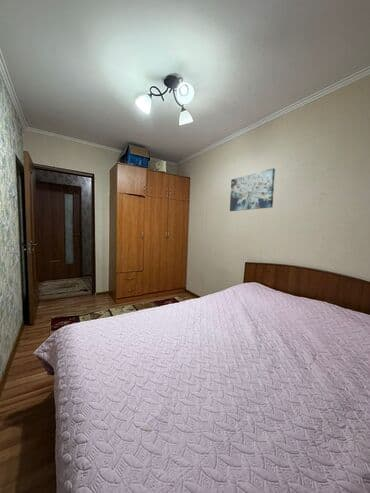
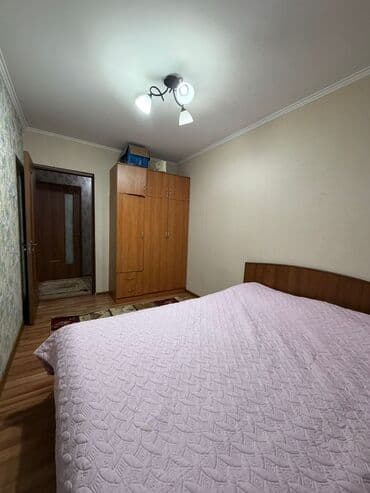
- wall art (249, 192)
